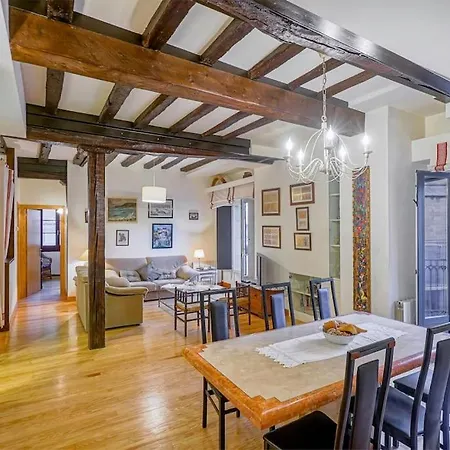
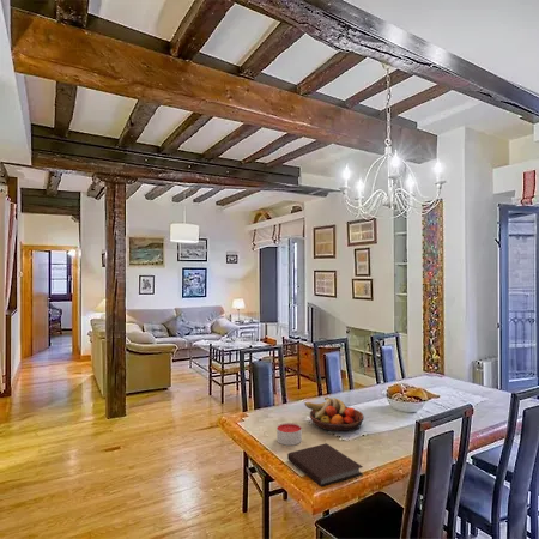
+ candle (289, 432)
+ notebook (323, 462)
+ fruit bowl (335, 412)
